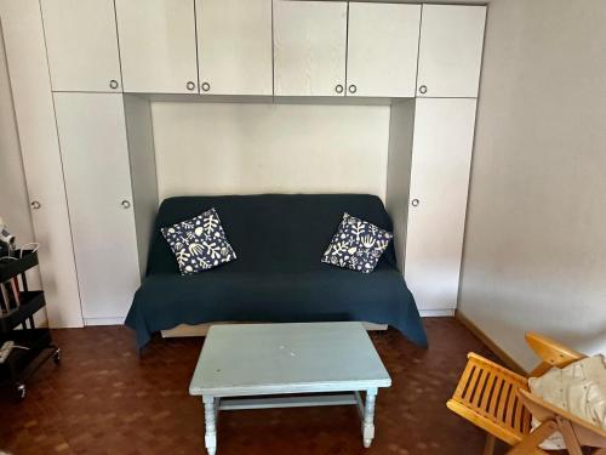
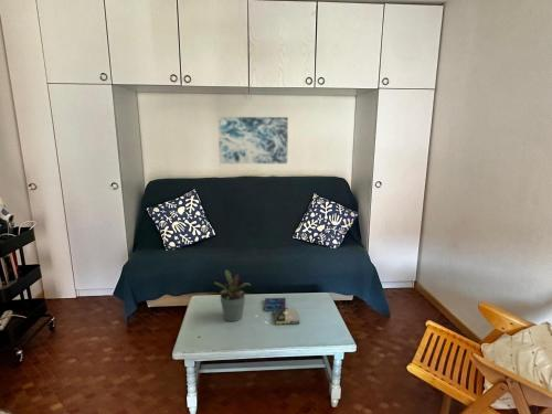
+ music album box set (280, 309)
+ wall art (253, 140)
+ potted plant (233, 293)
